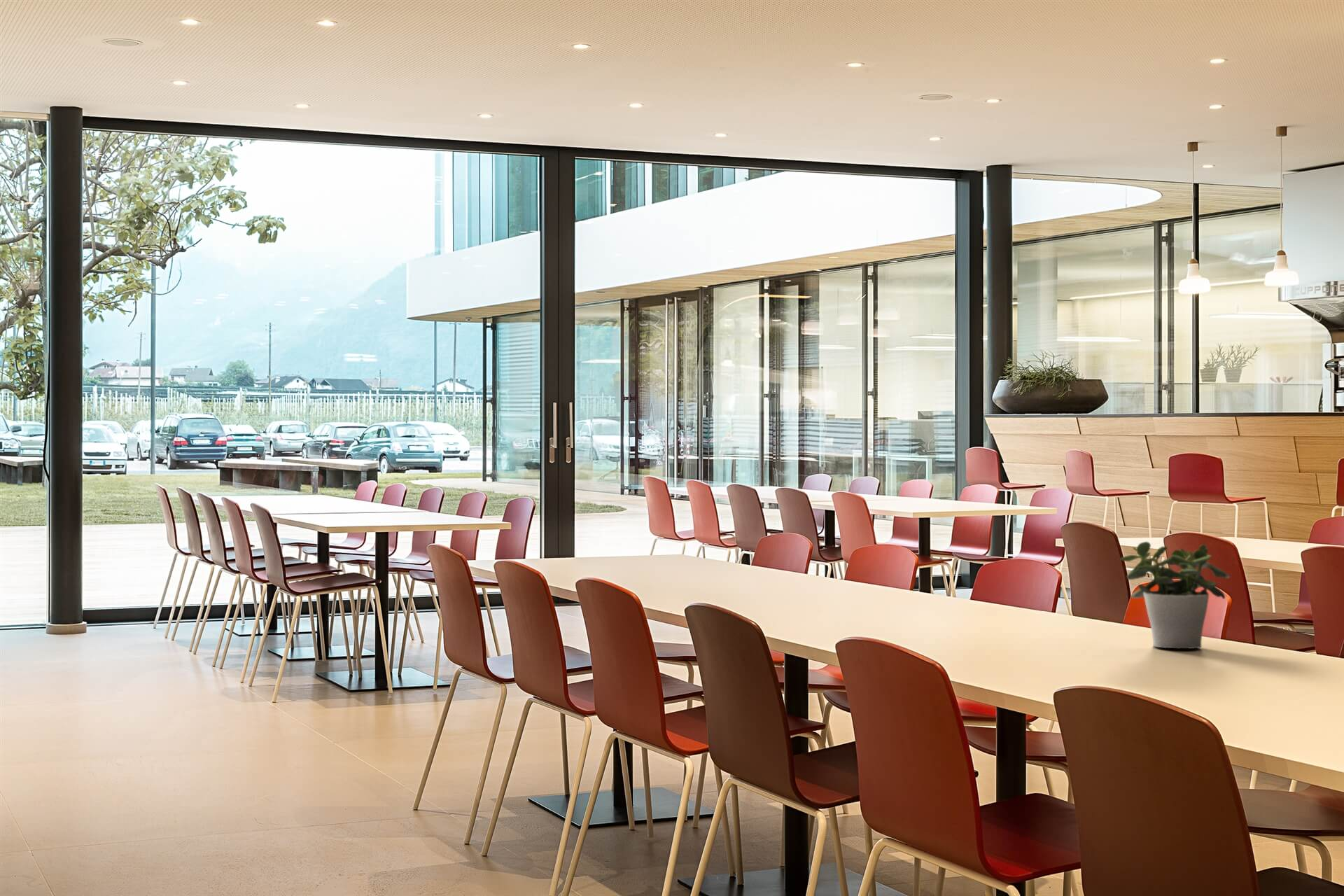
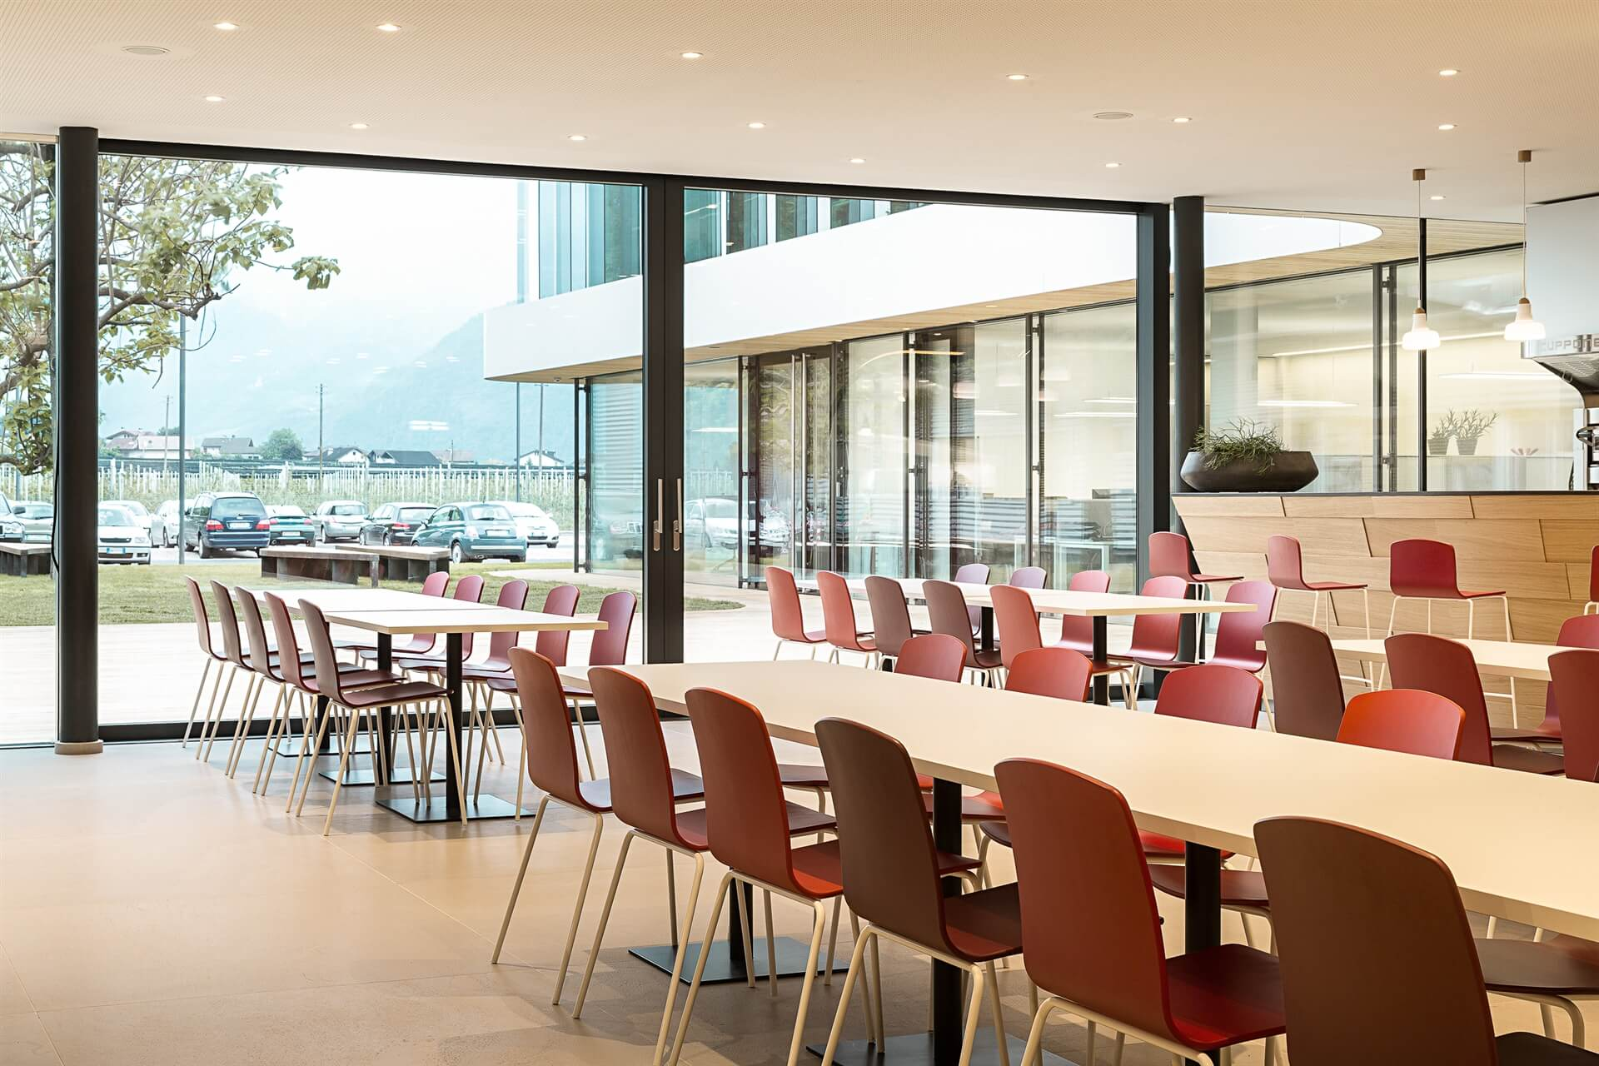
- potted plant (1171, 592)
